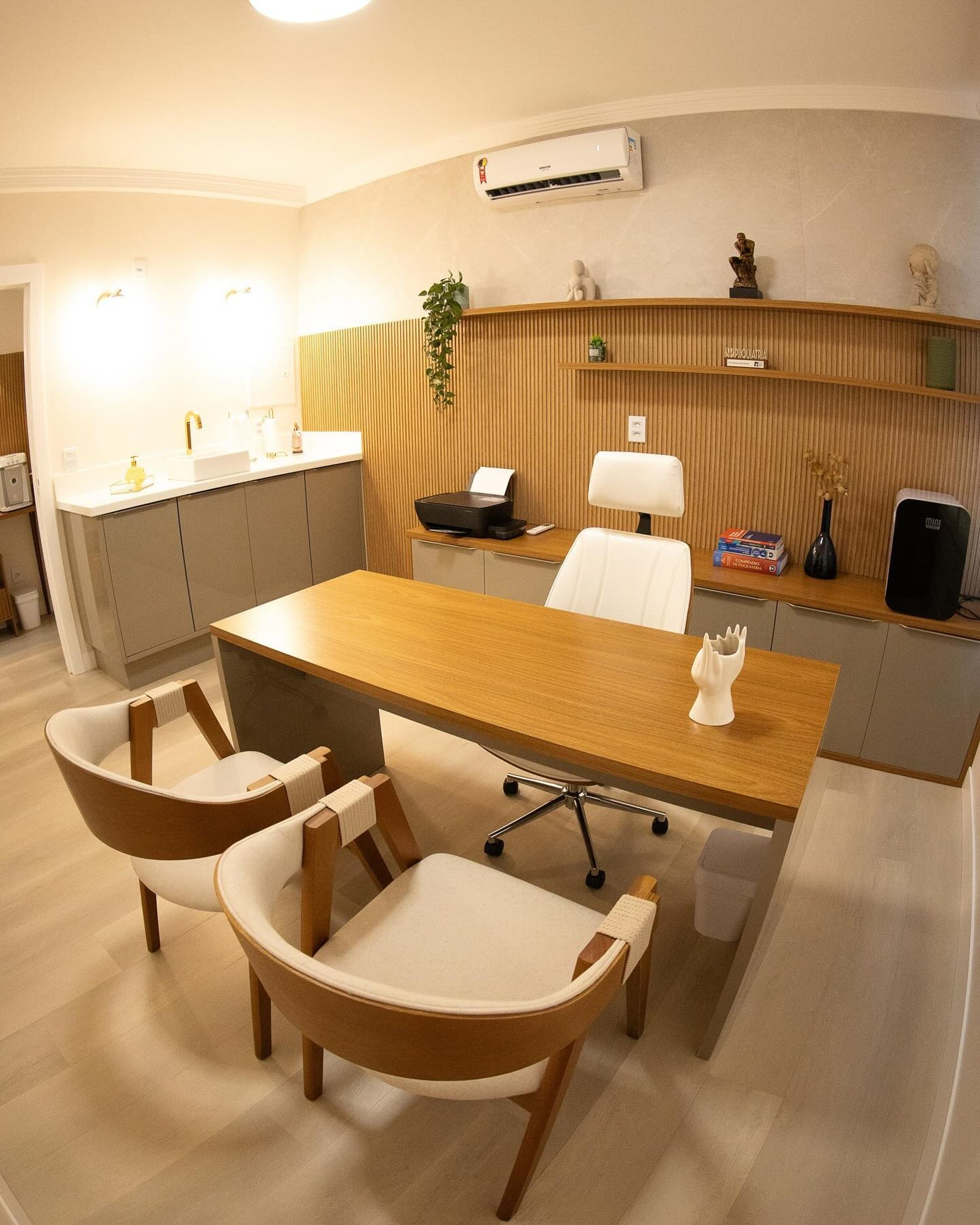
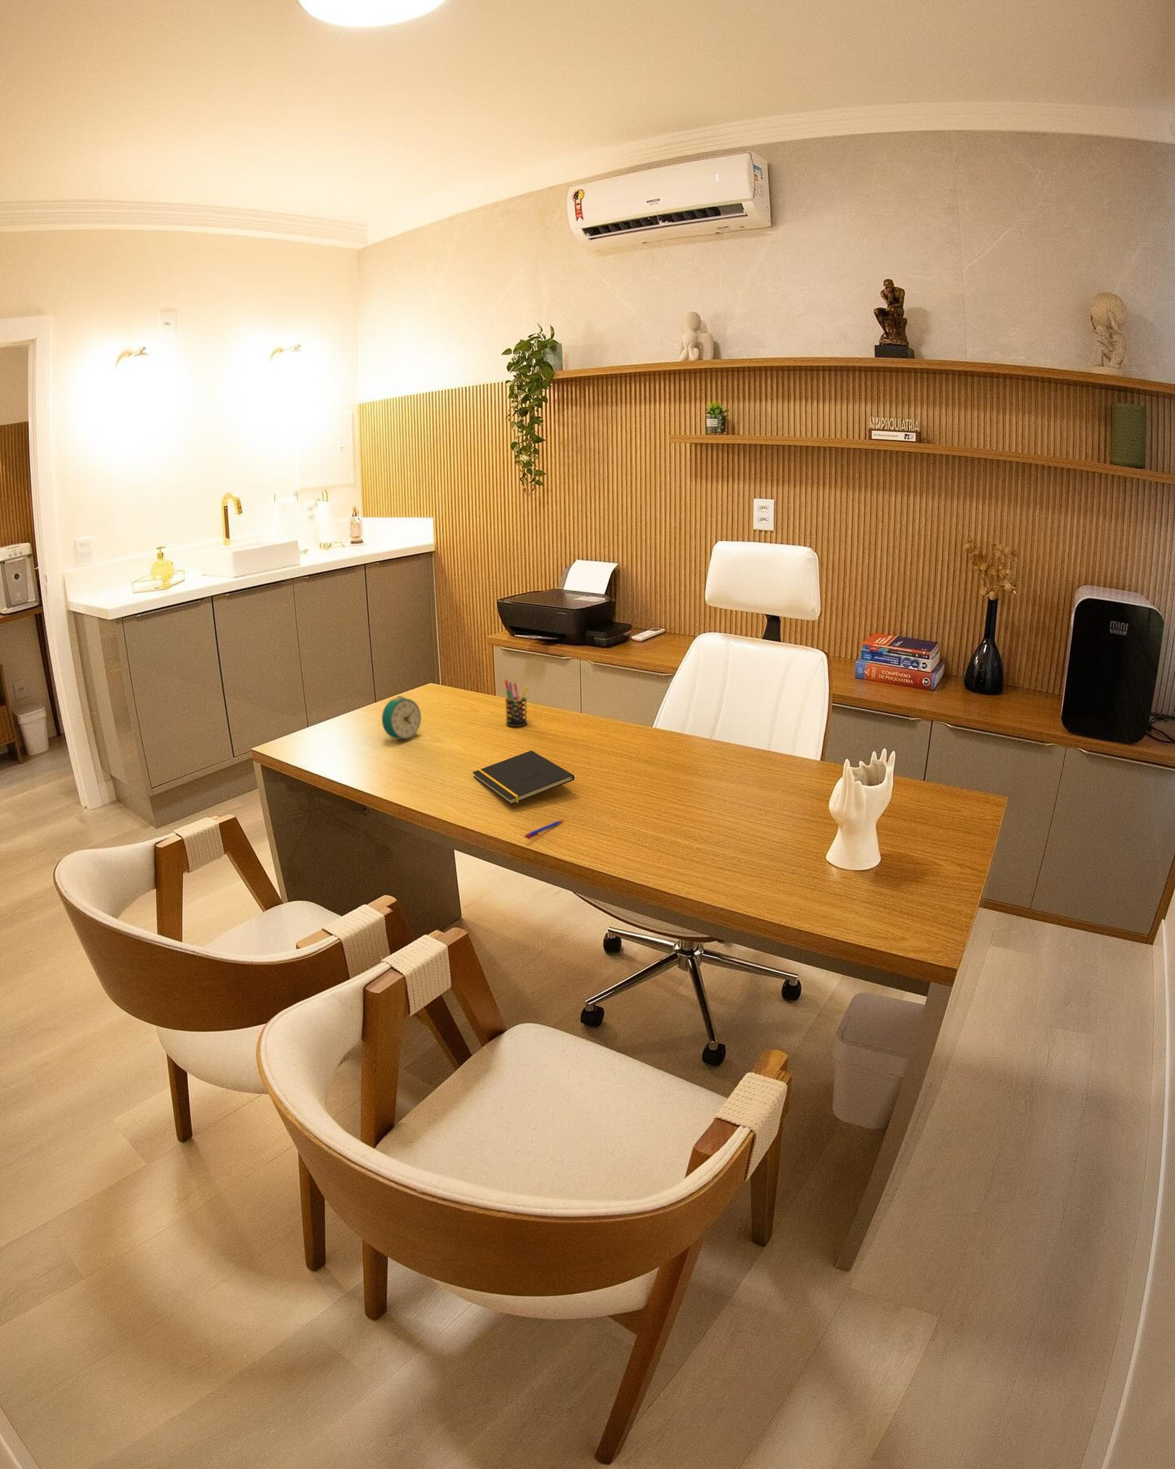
+ pen holder (513, 703)
+ notepad (522, 776)
+ alarm clock (399, 717)
+ pen (544, 829)
